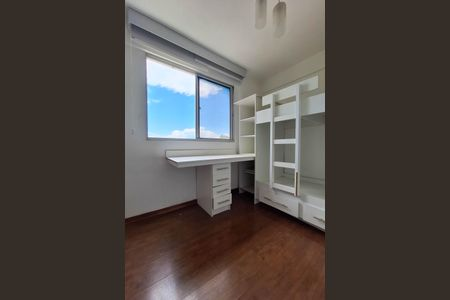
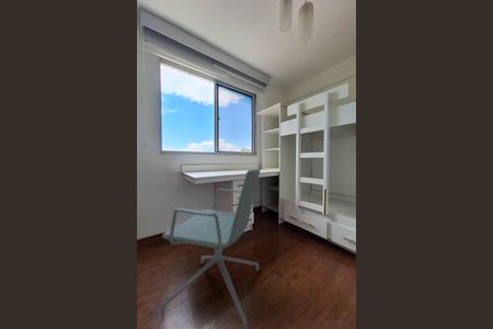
+ office chair (219, 229)
